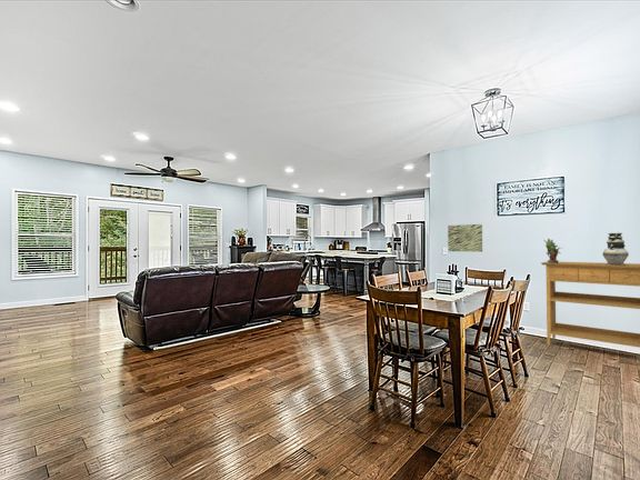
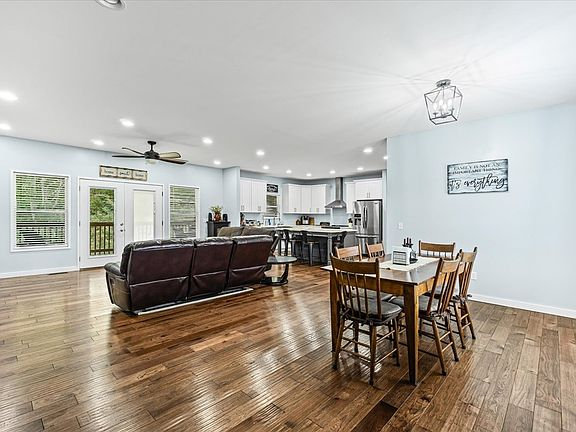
- decorative urn (614, 248)
- potted plant (552, 250)
- console table (597, 304)
- wall art (464, 238)
